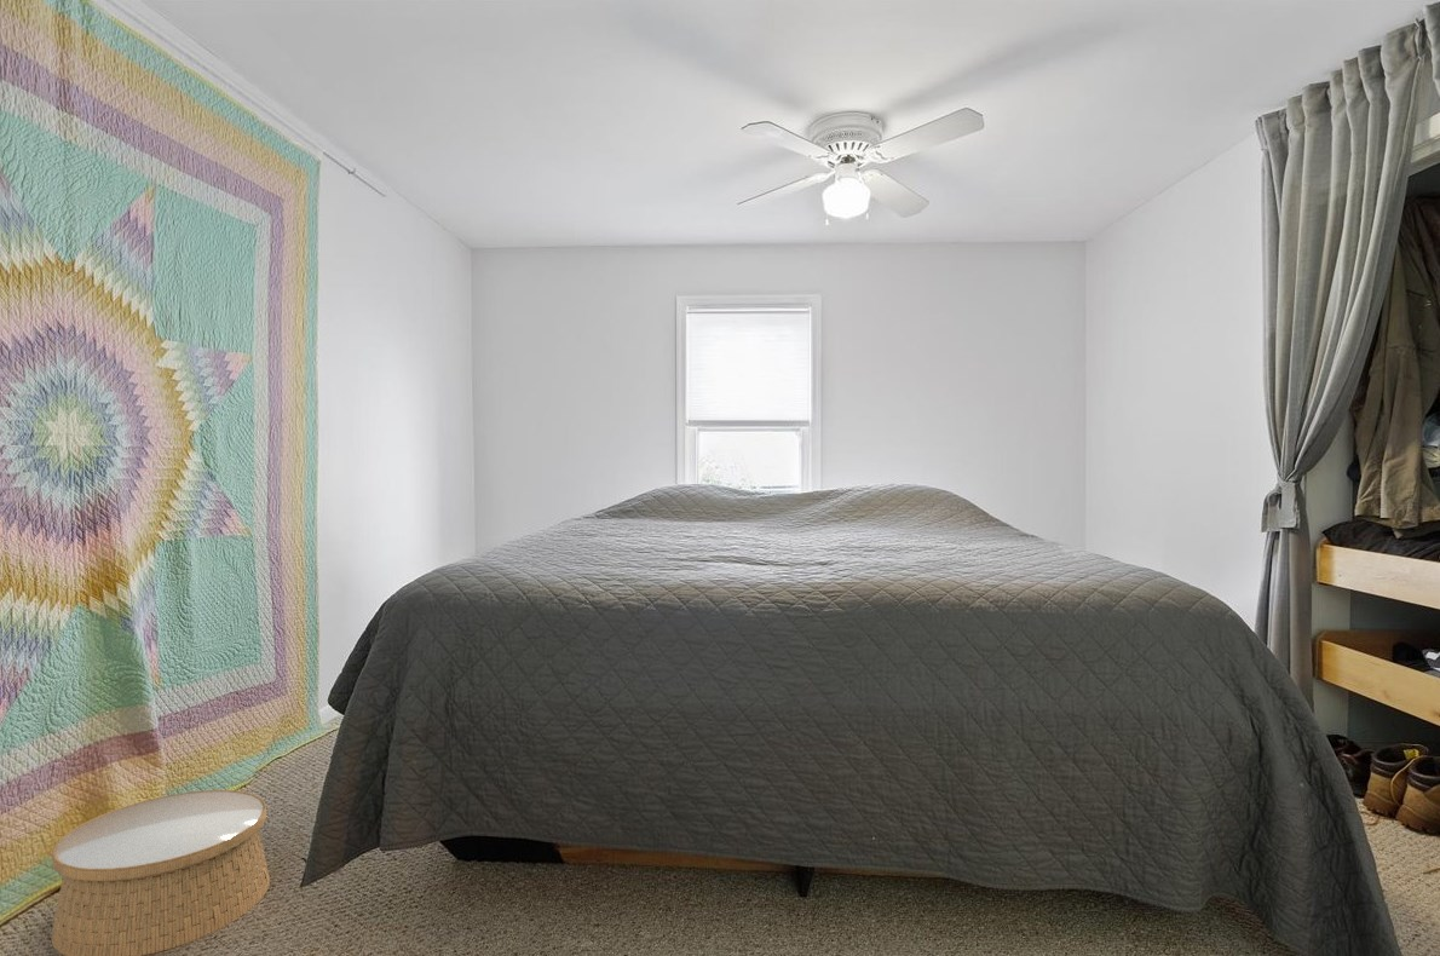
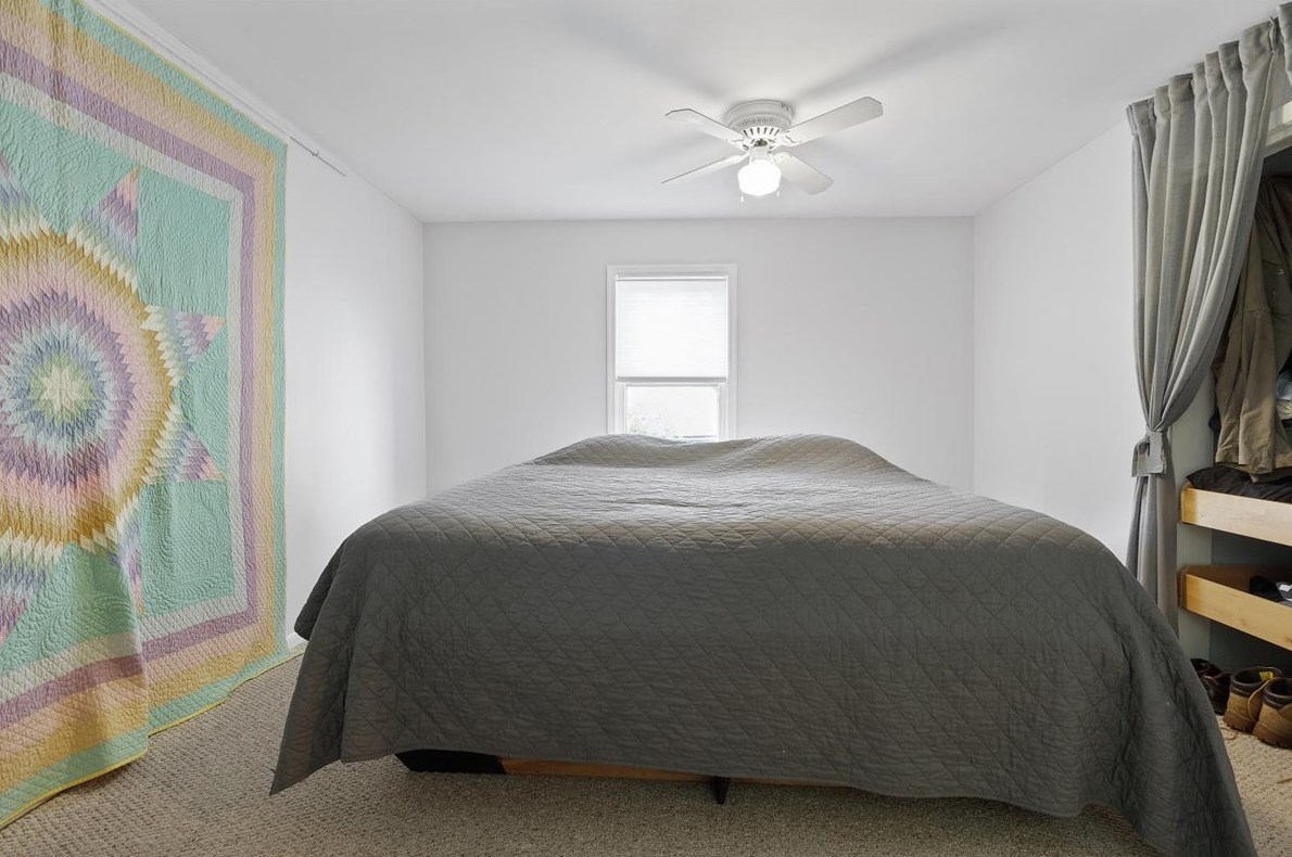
- woven basket (167, 865)
